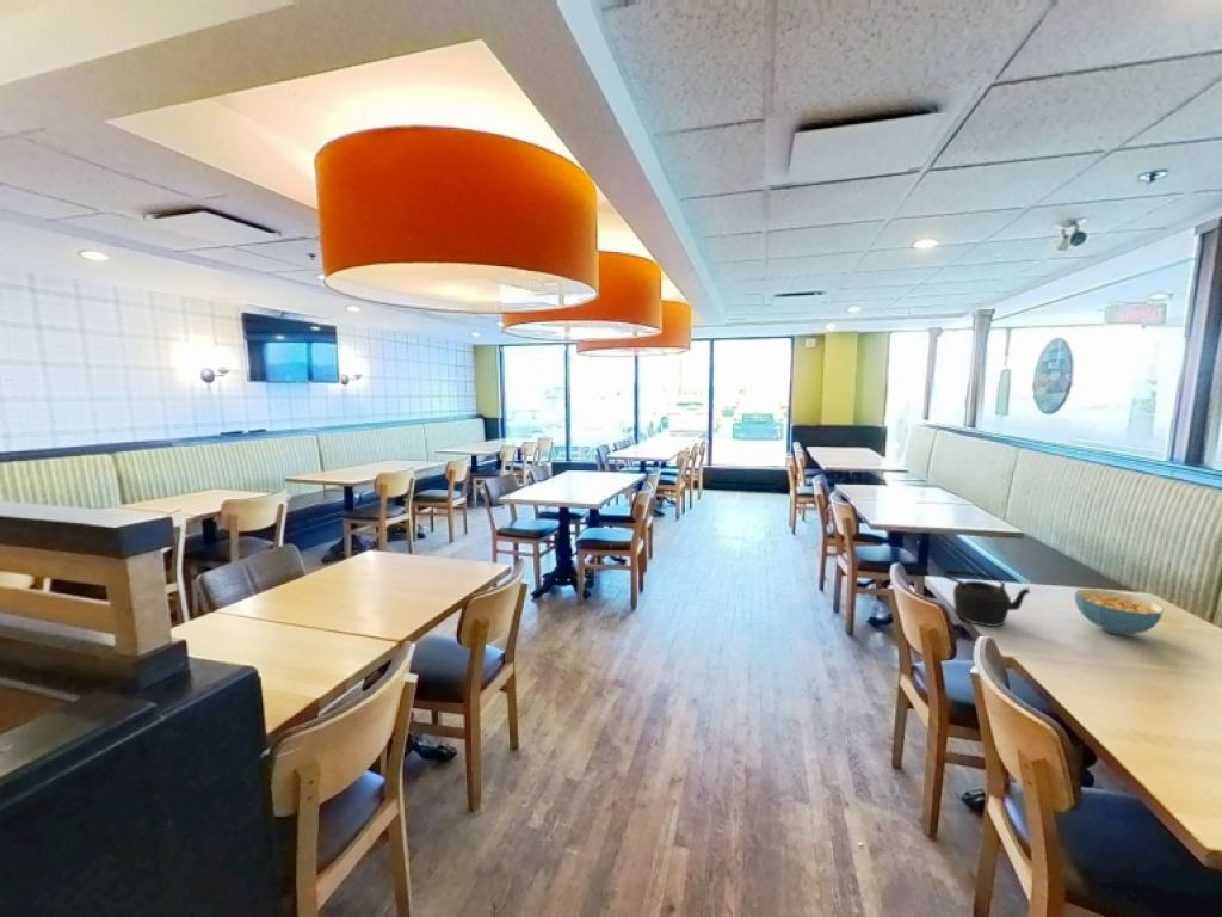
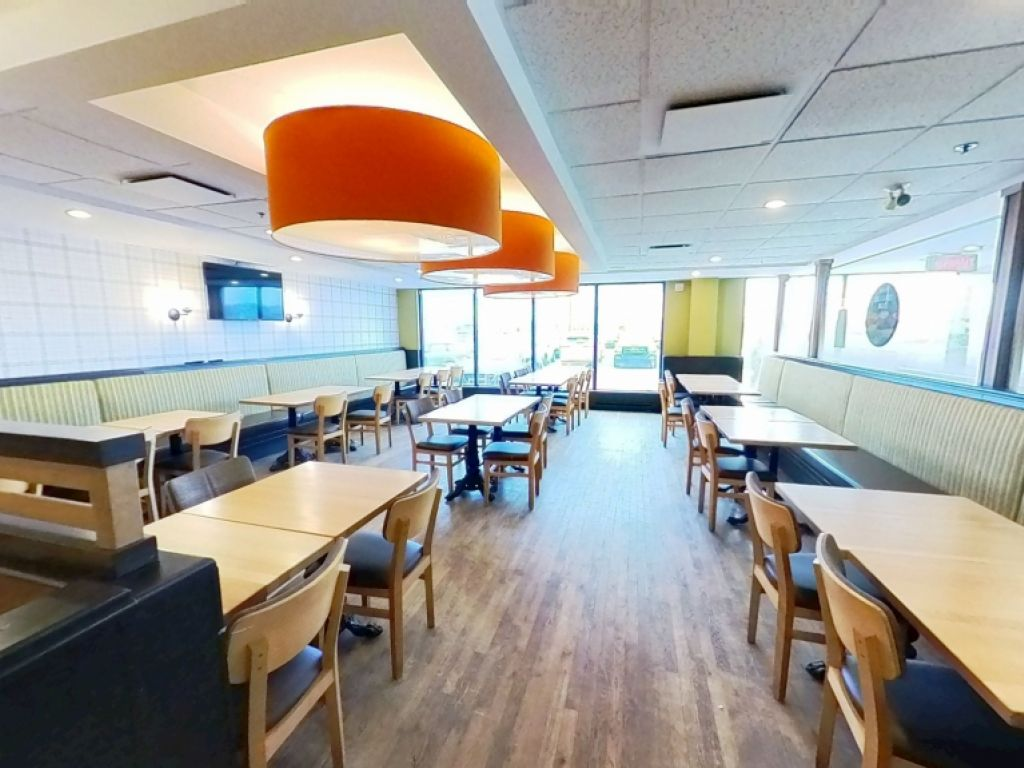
- cereal bowl (1116, 615)
- teapot (983, 598)
